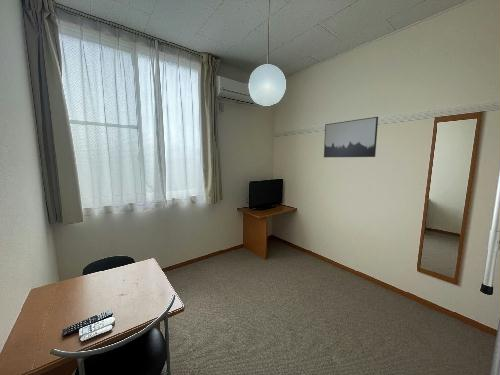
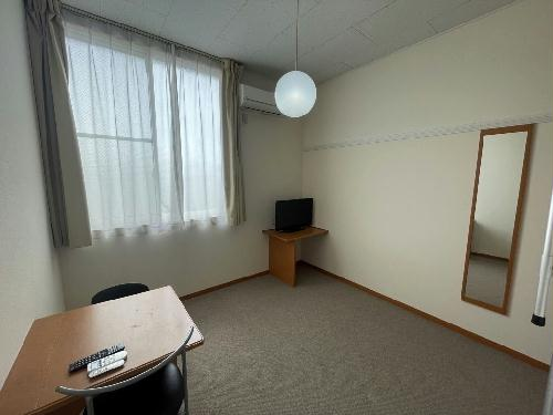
- wall art (348, 139)
